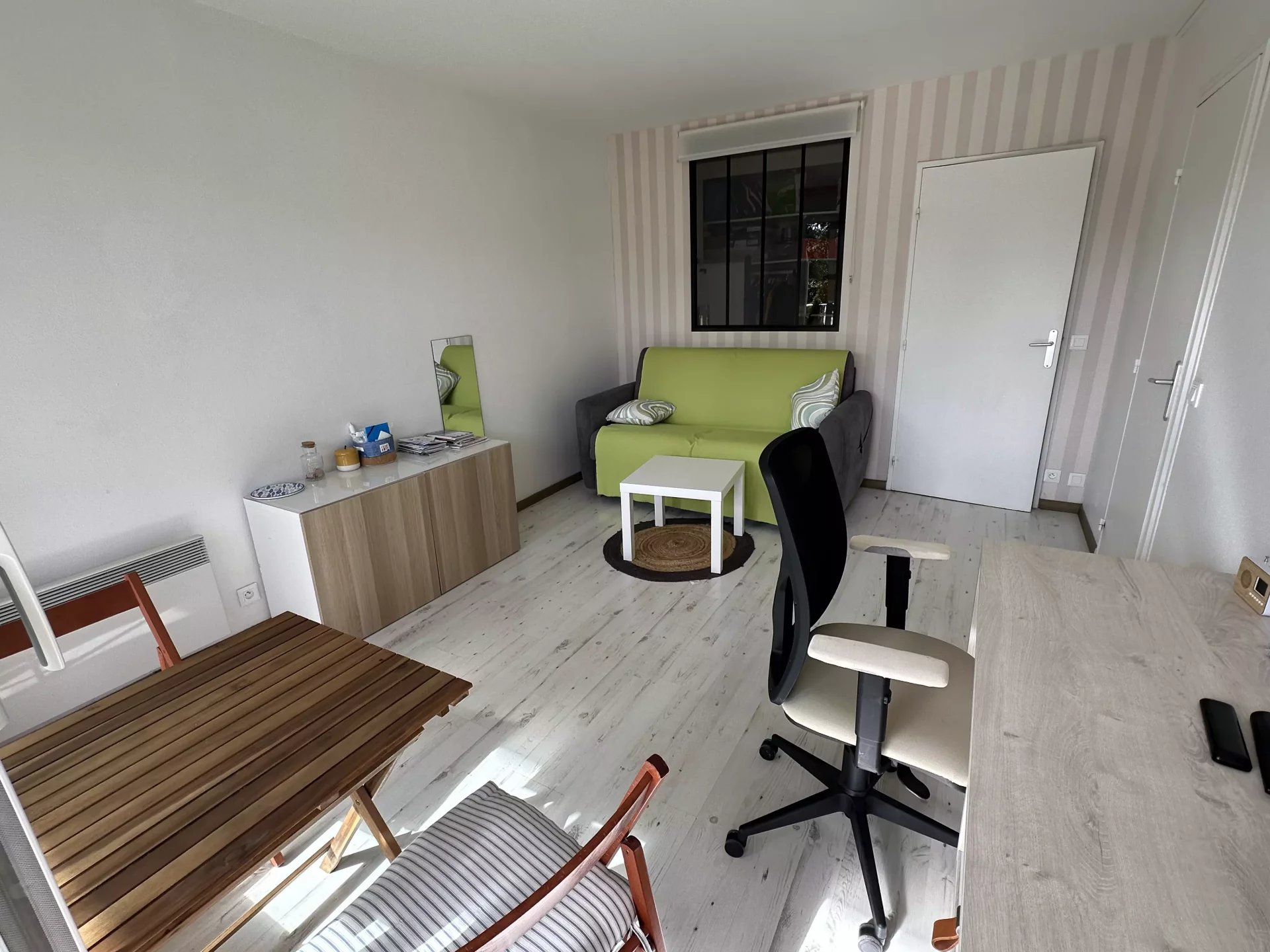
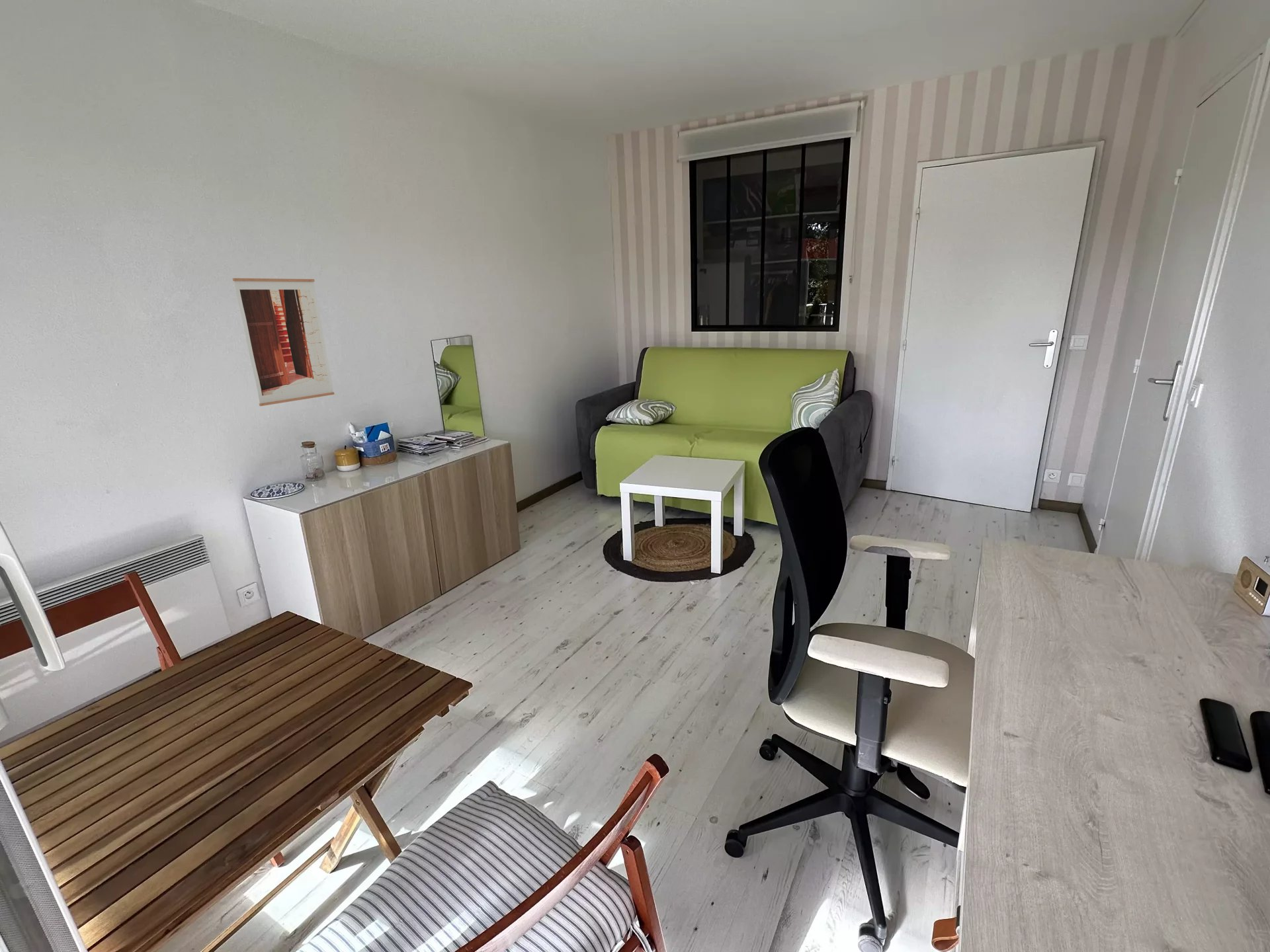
+ wall art (287, 340)
